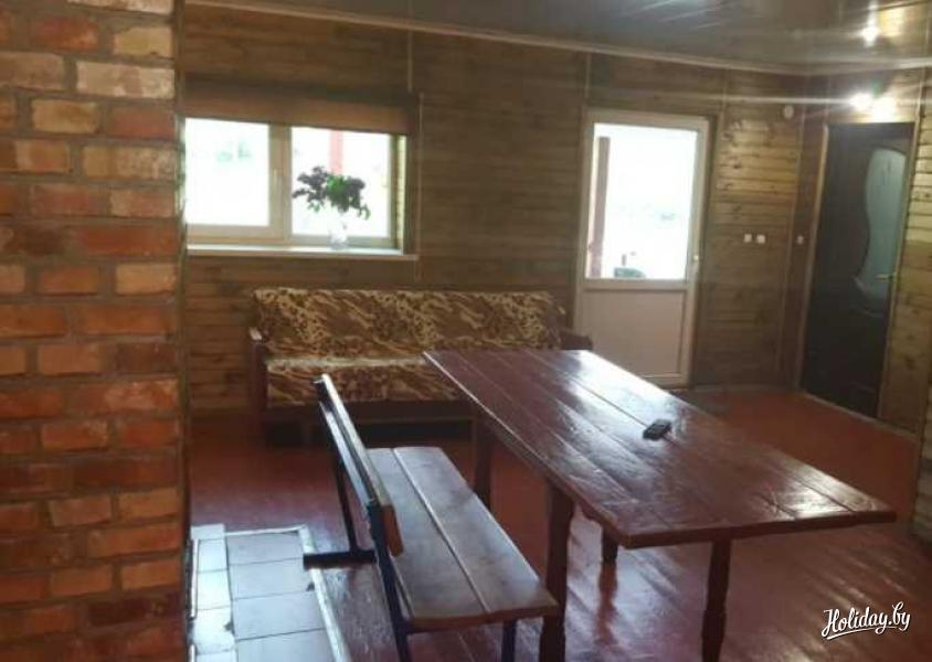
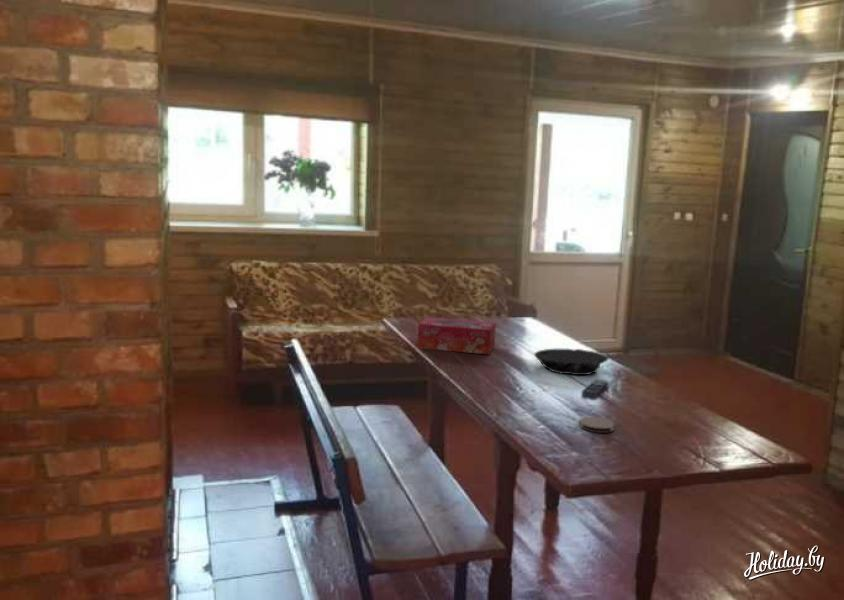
+ tissue box (457, 335)
+ bowl (571, 361)
+ coaster (596, 424)
